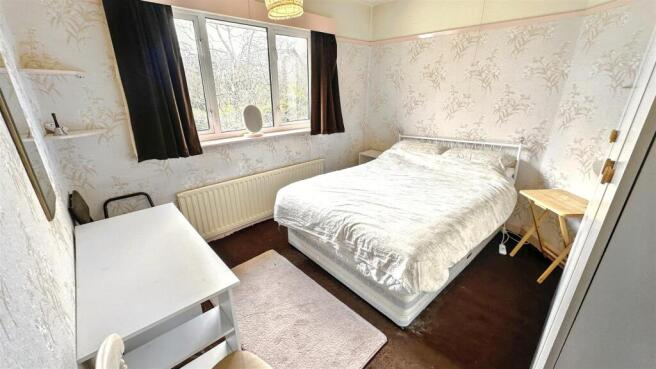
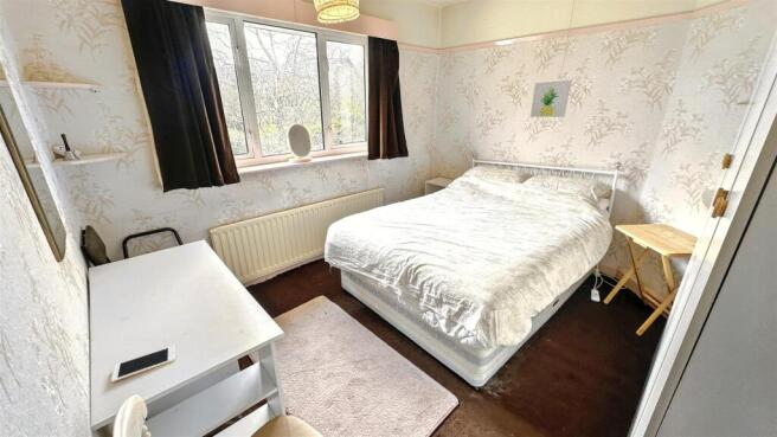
+ wall art (550, 99)
+ cell phone (146, 362)
